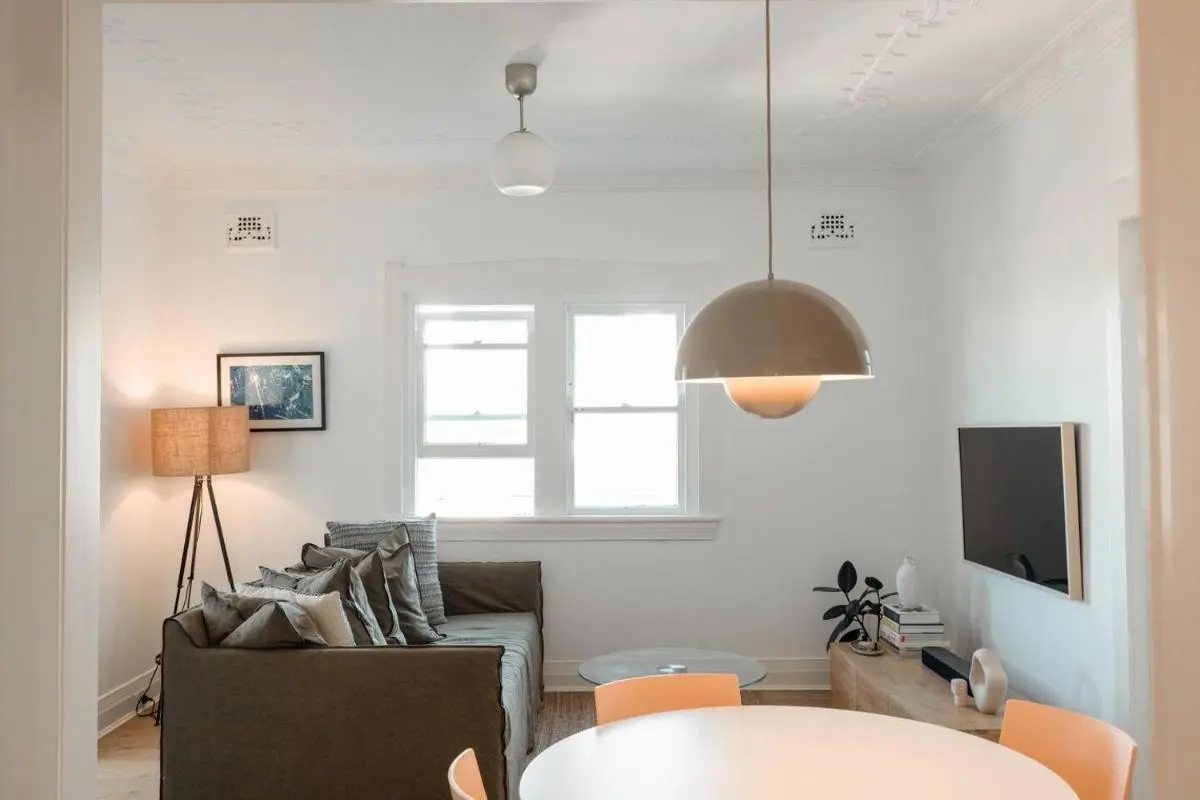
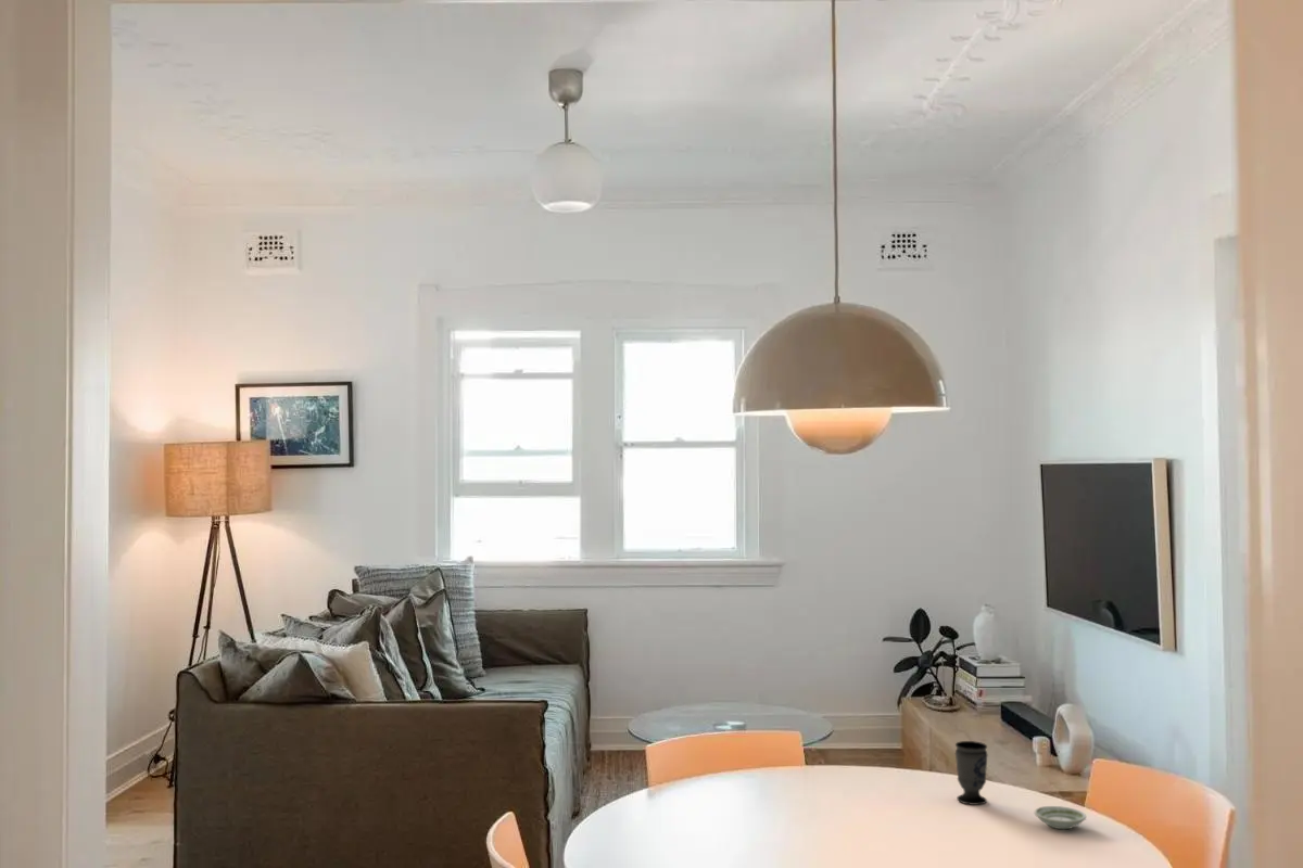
+ cup (971, 773)
+ saucer (1060, 818)
